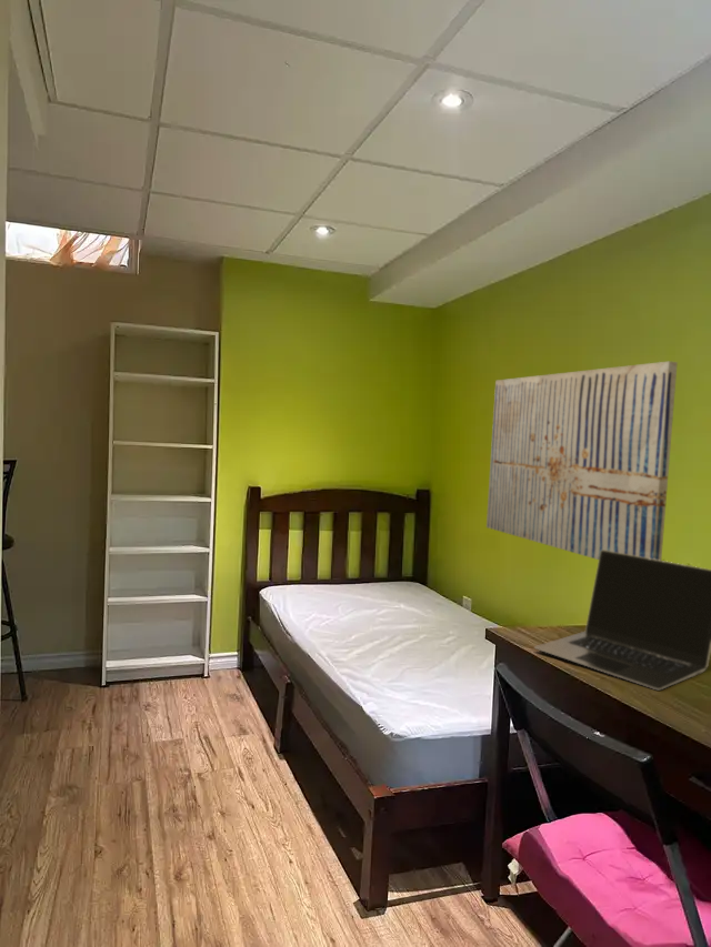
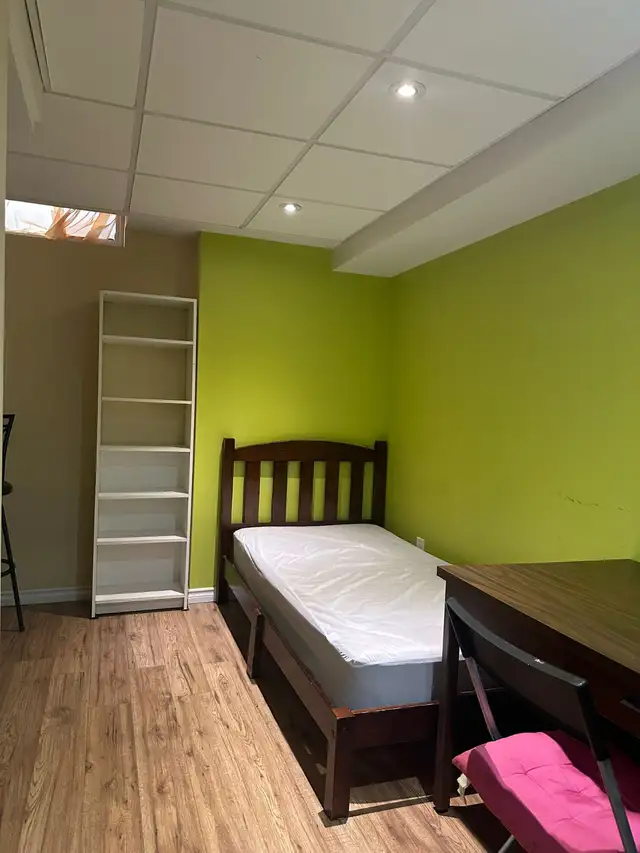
- wall art (563, 460)
- laptop (625, 611)
